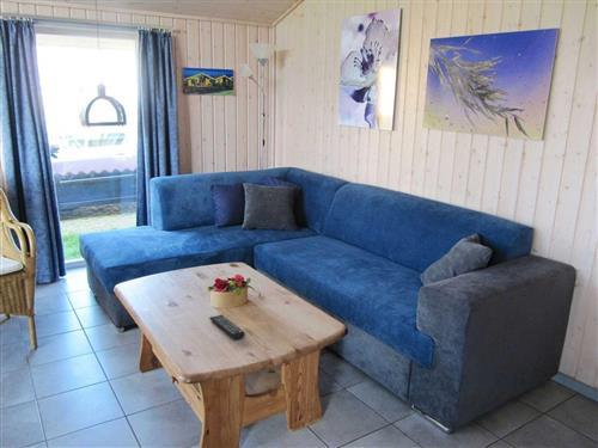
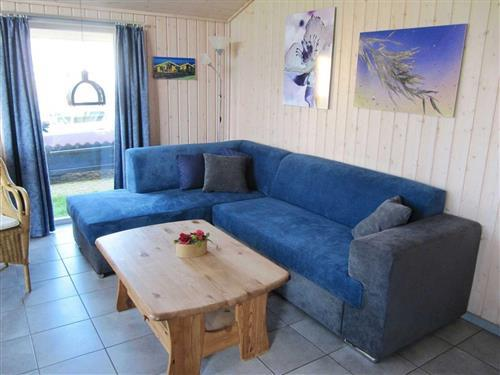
- remote control (226, 326)
